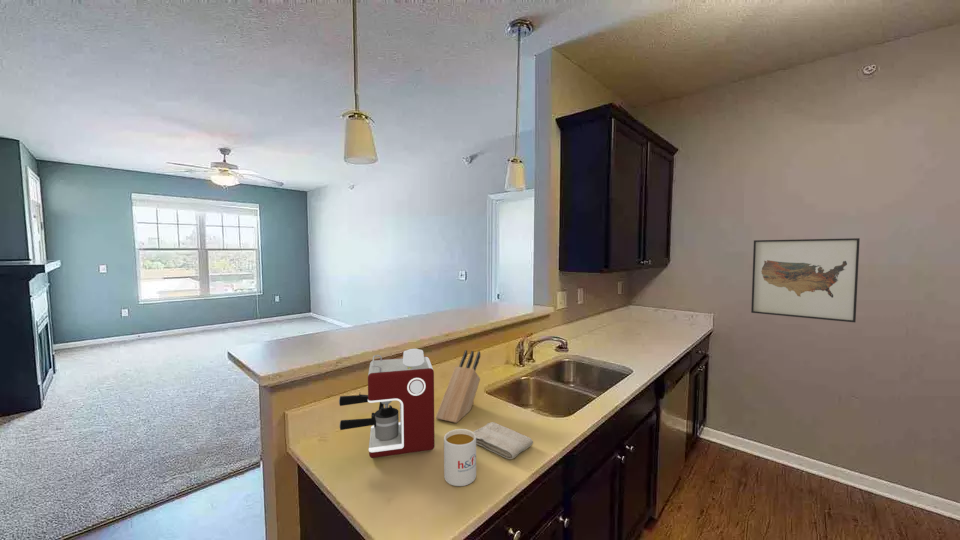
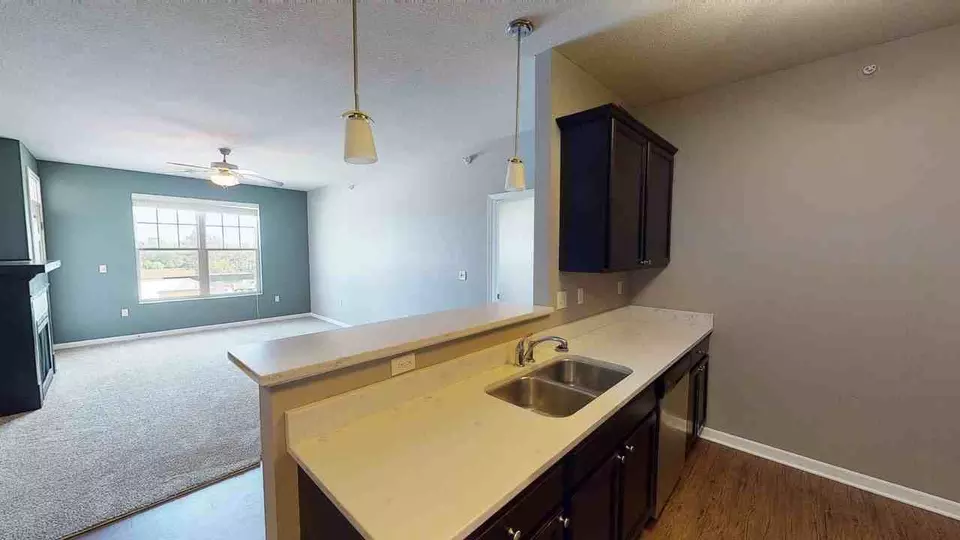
- coffee maker (386, 398)
- washcloth (500, 438)
- knife block (461, 382)
- mug (463, 453)
- wall art (801, 278)
